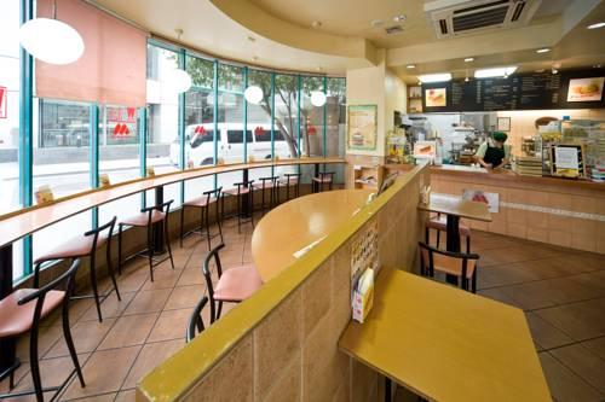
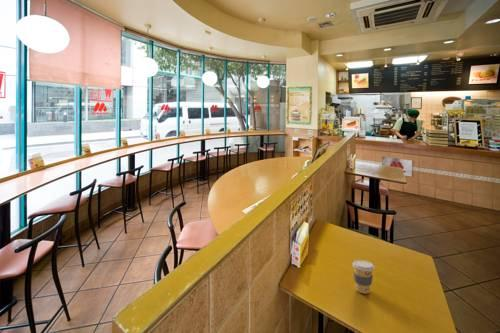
+ coffee cup (362, 276)
